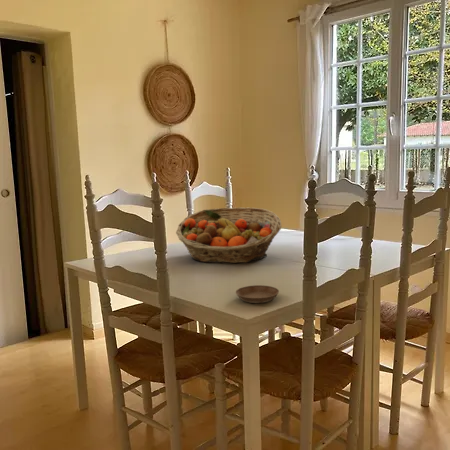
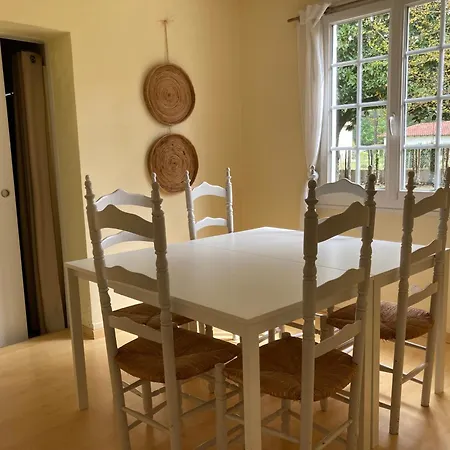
- saucer (257, 294)
- fruit basket (228, 234)
